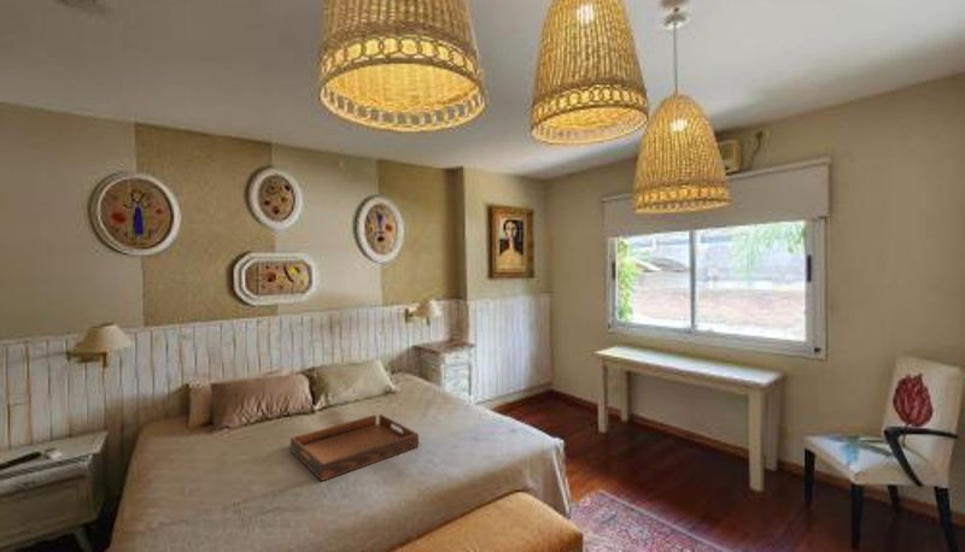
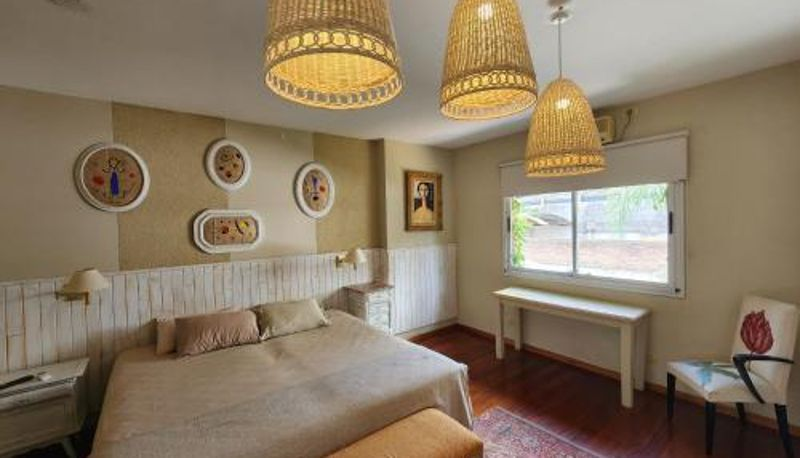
- serving tray (355, 441)
